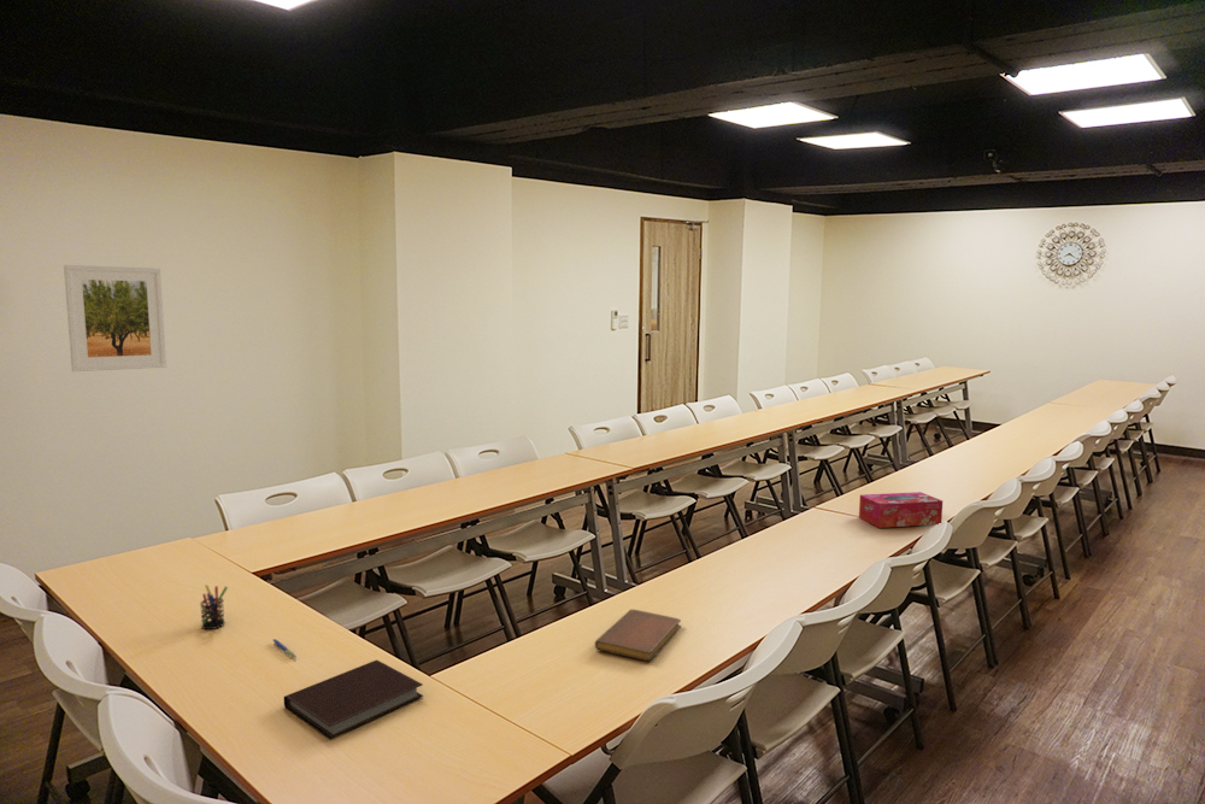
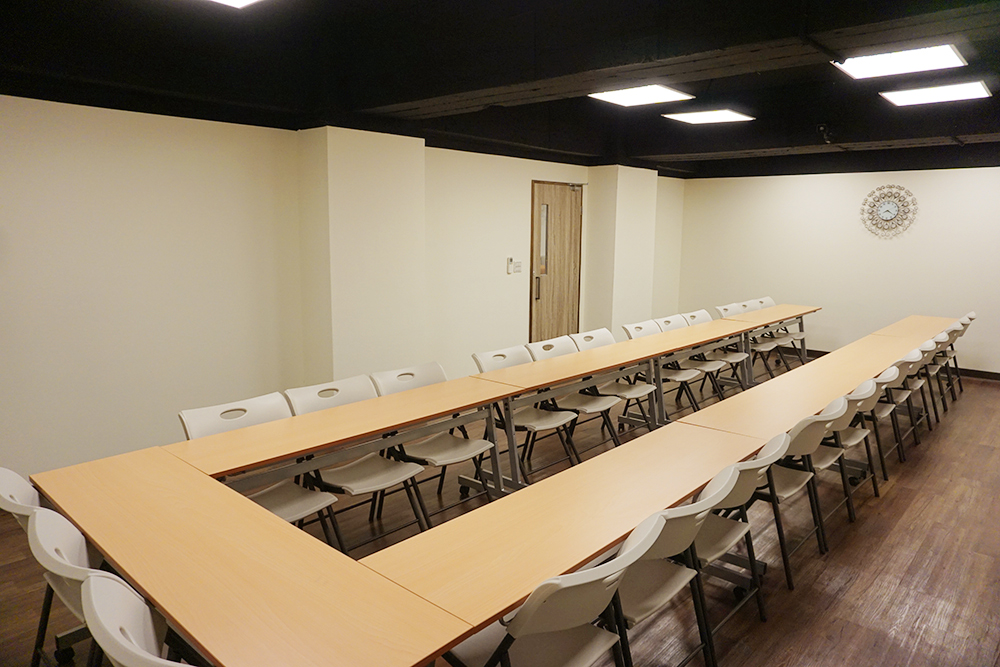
- notebook (354, 696)
- notebook (639, 633)
- tissue box (900, 509)
- pen (284, 649)
- pen holder (214, 604)
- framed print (117, 318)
